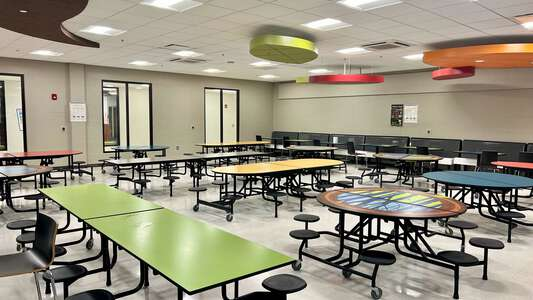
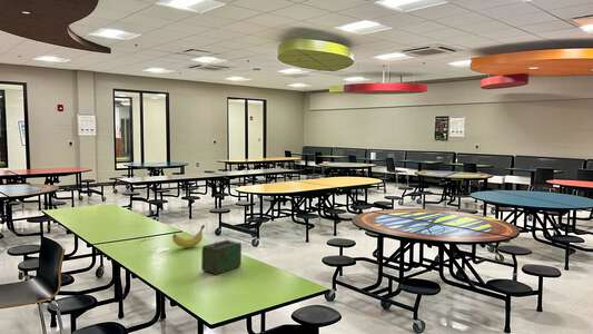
+ lunch box (221, 255)
+ banana (189, 238)
